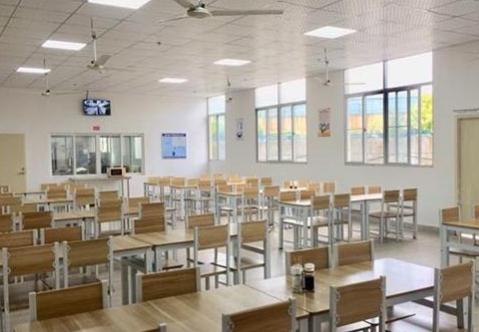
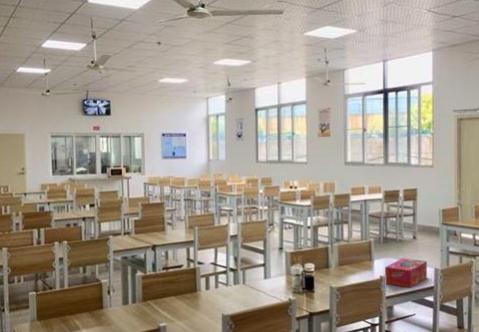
+ tissue box (406, 272)
